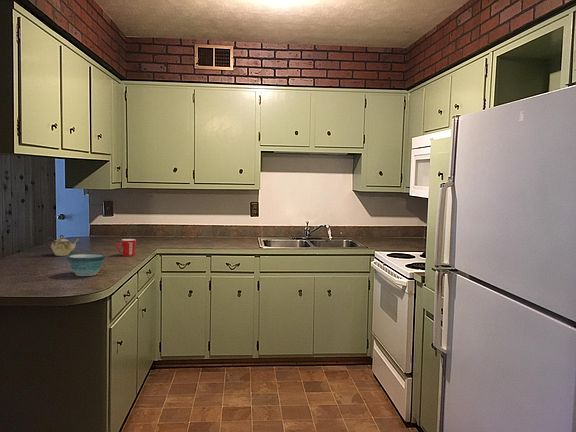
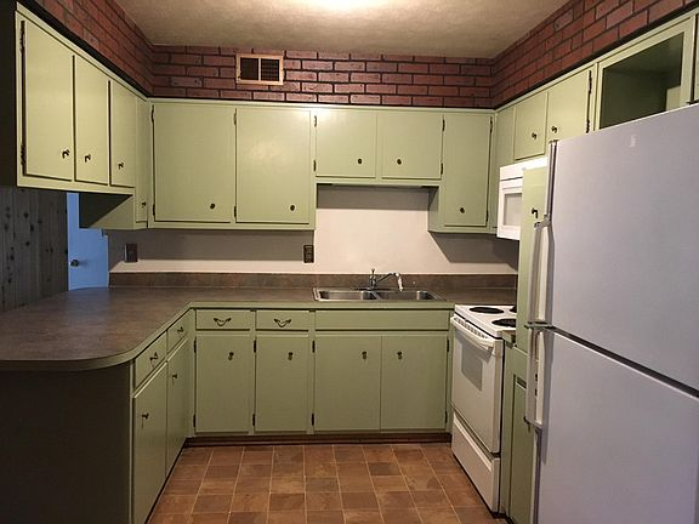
- bowl (86, 264)
- mug (125, 247)
- teapot (63, 245)
